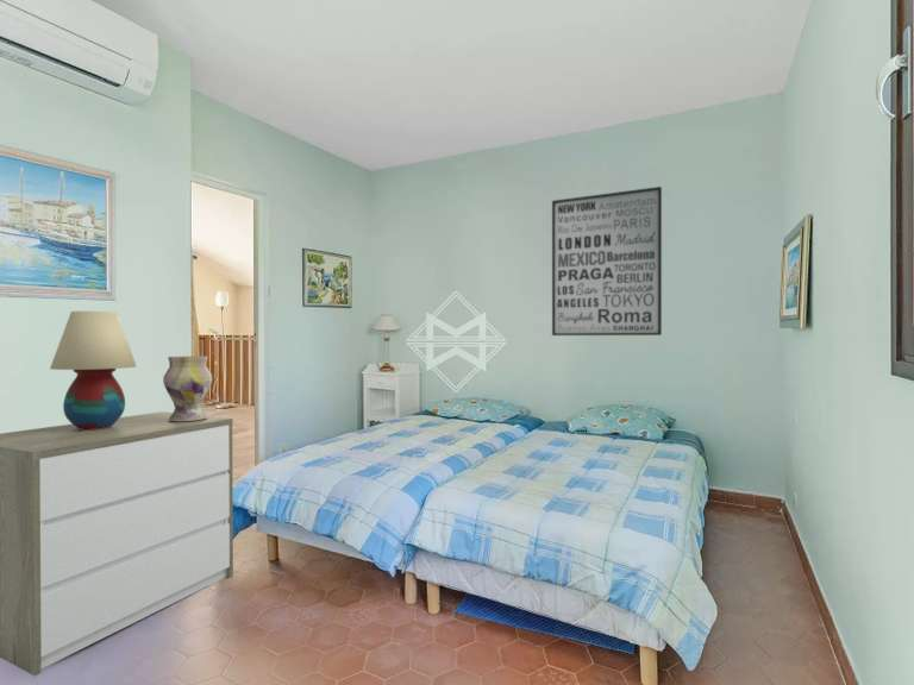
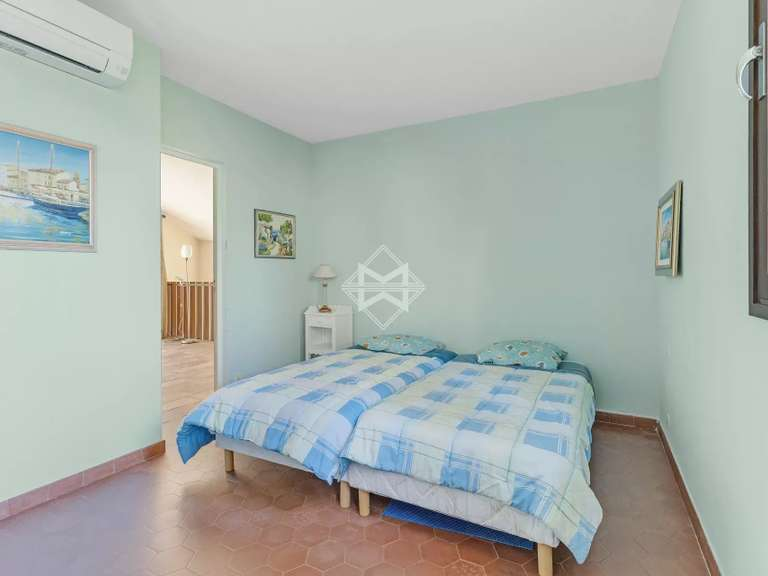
- table lamp (94, 369)
- vase (188, 388)
- dresser (112, 515)
- wall art (603, 264)
